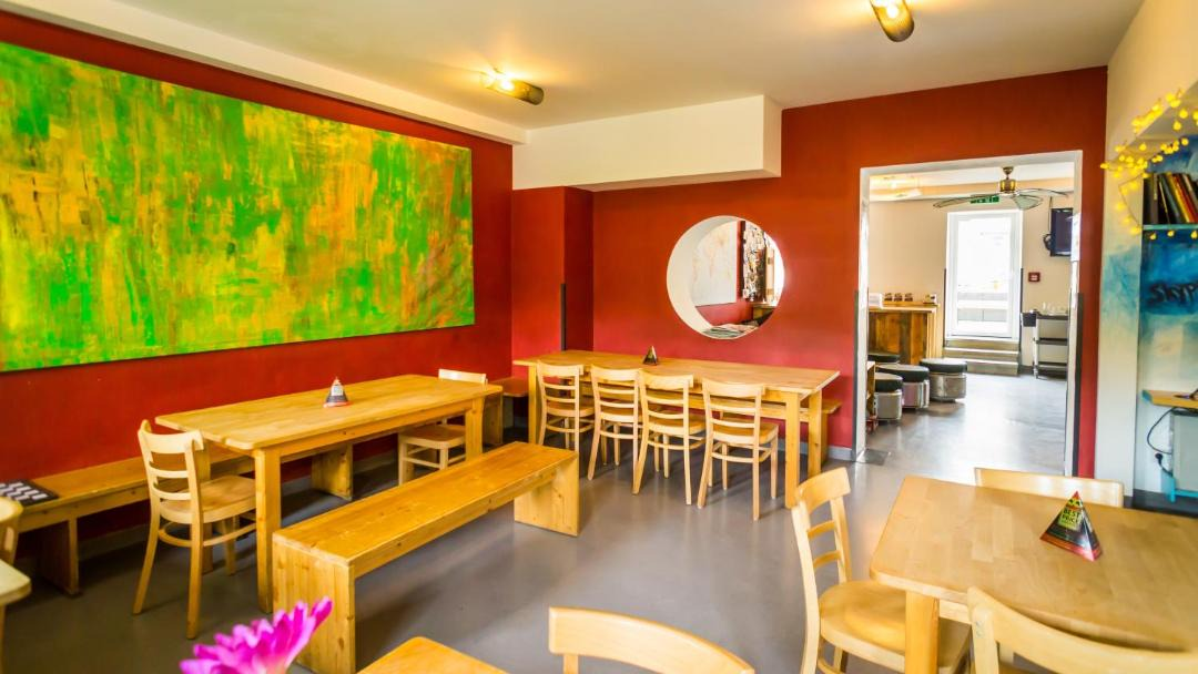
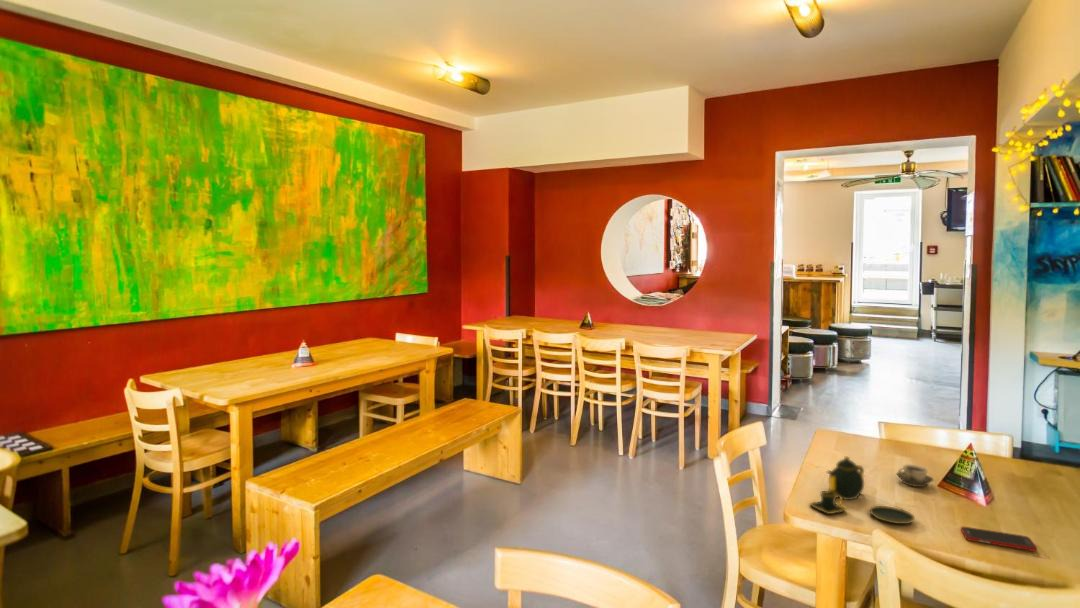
+ cell phone (997, 538)
+ cup (914, 475)
+ teapot (858, 487)
